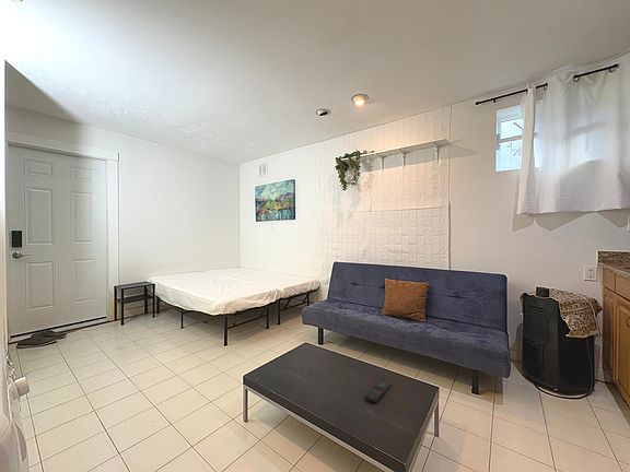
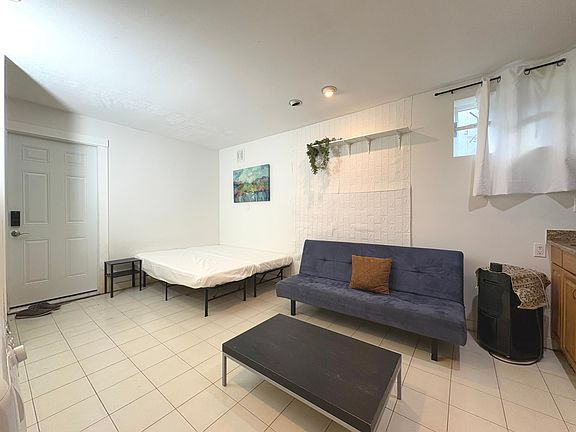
- remote control (378, 389)
